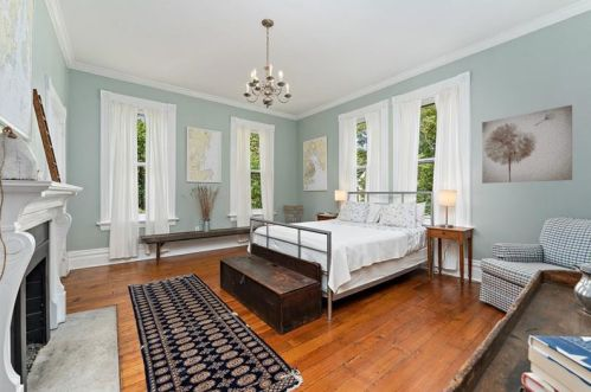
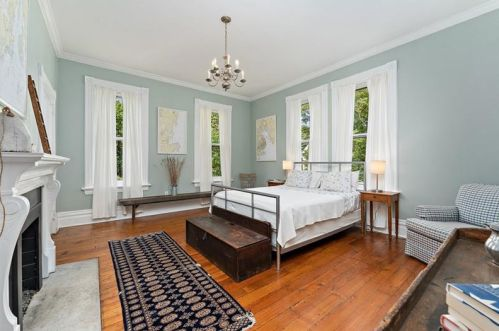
- wall art (522, 148)
